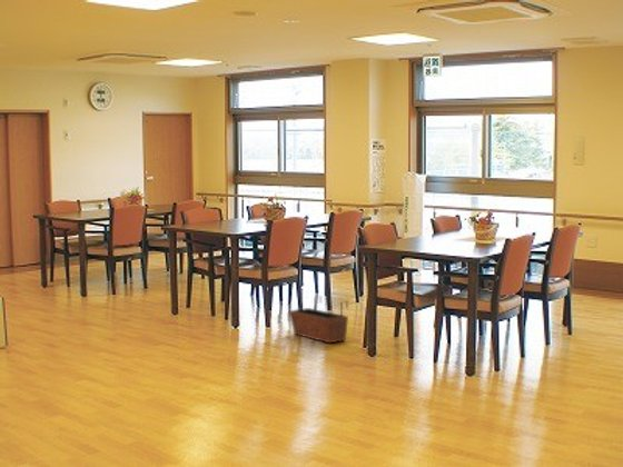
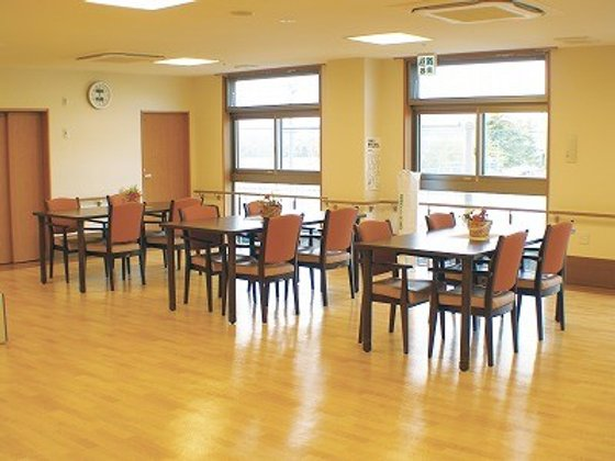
- planter (320, 318)
